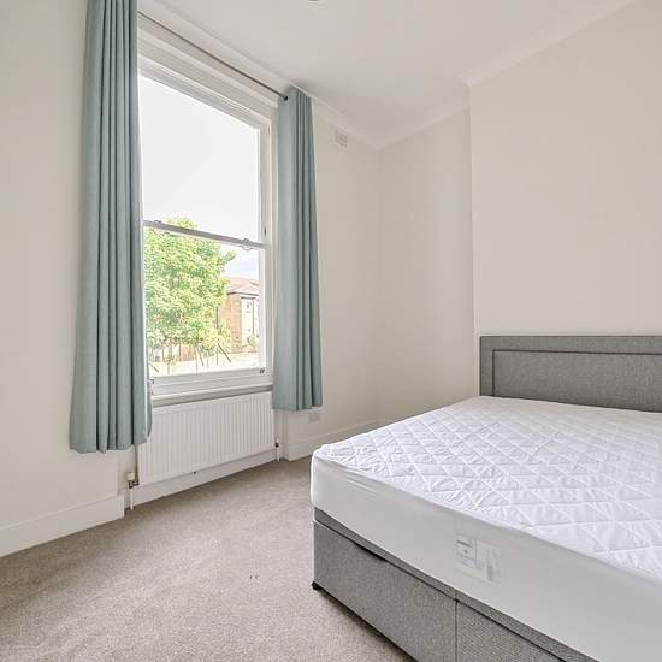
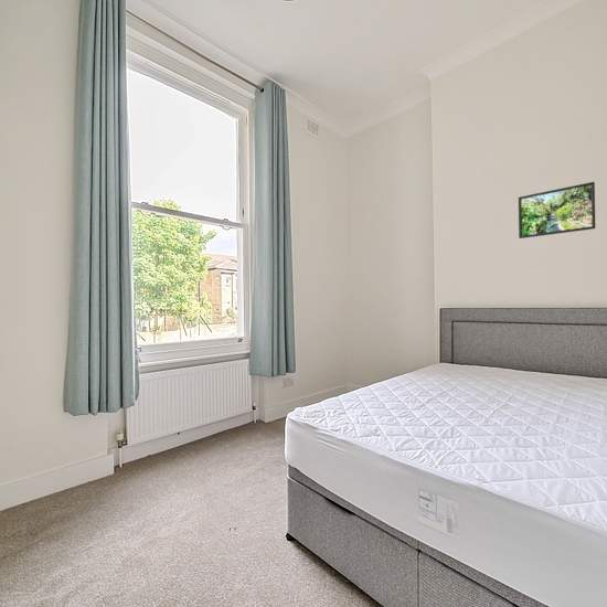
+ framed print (554, 212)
